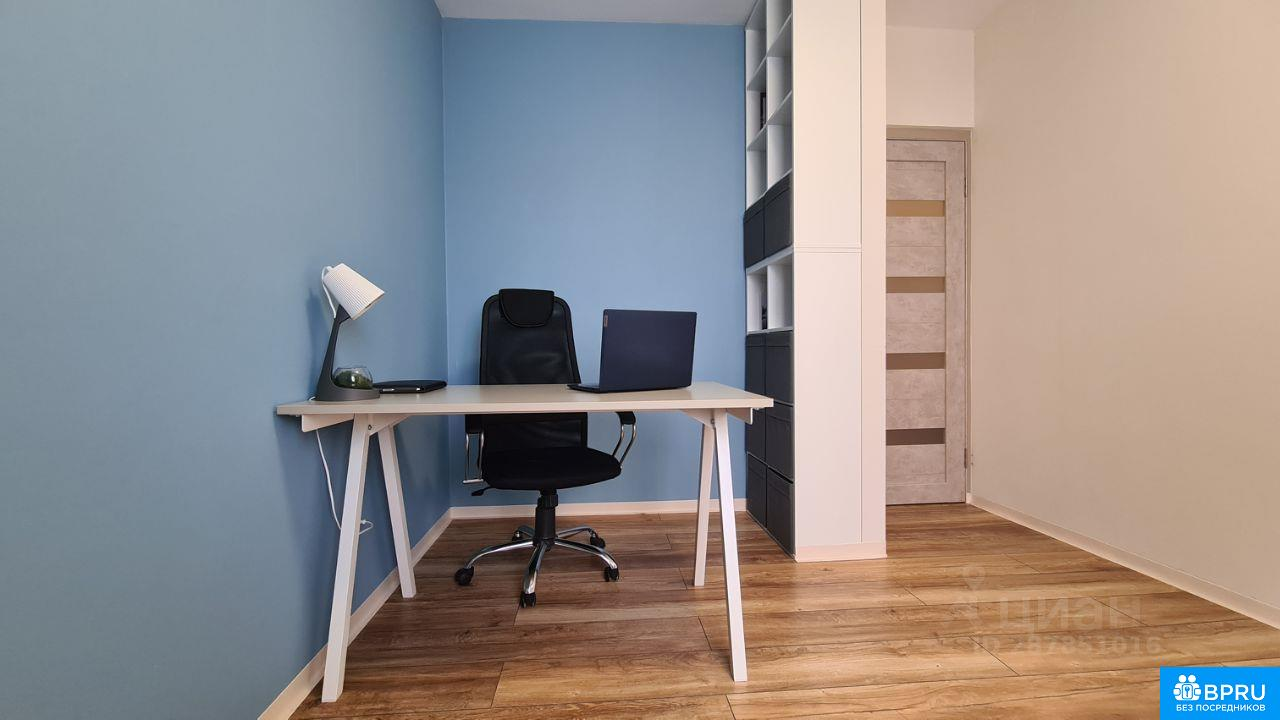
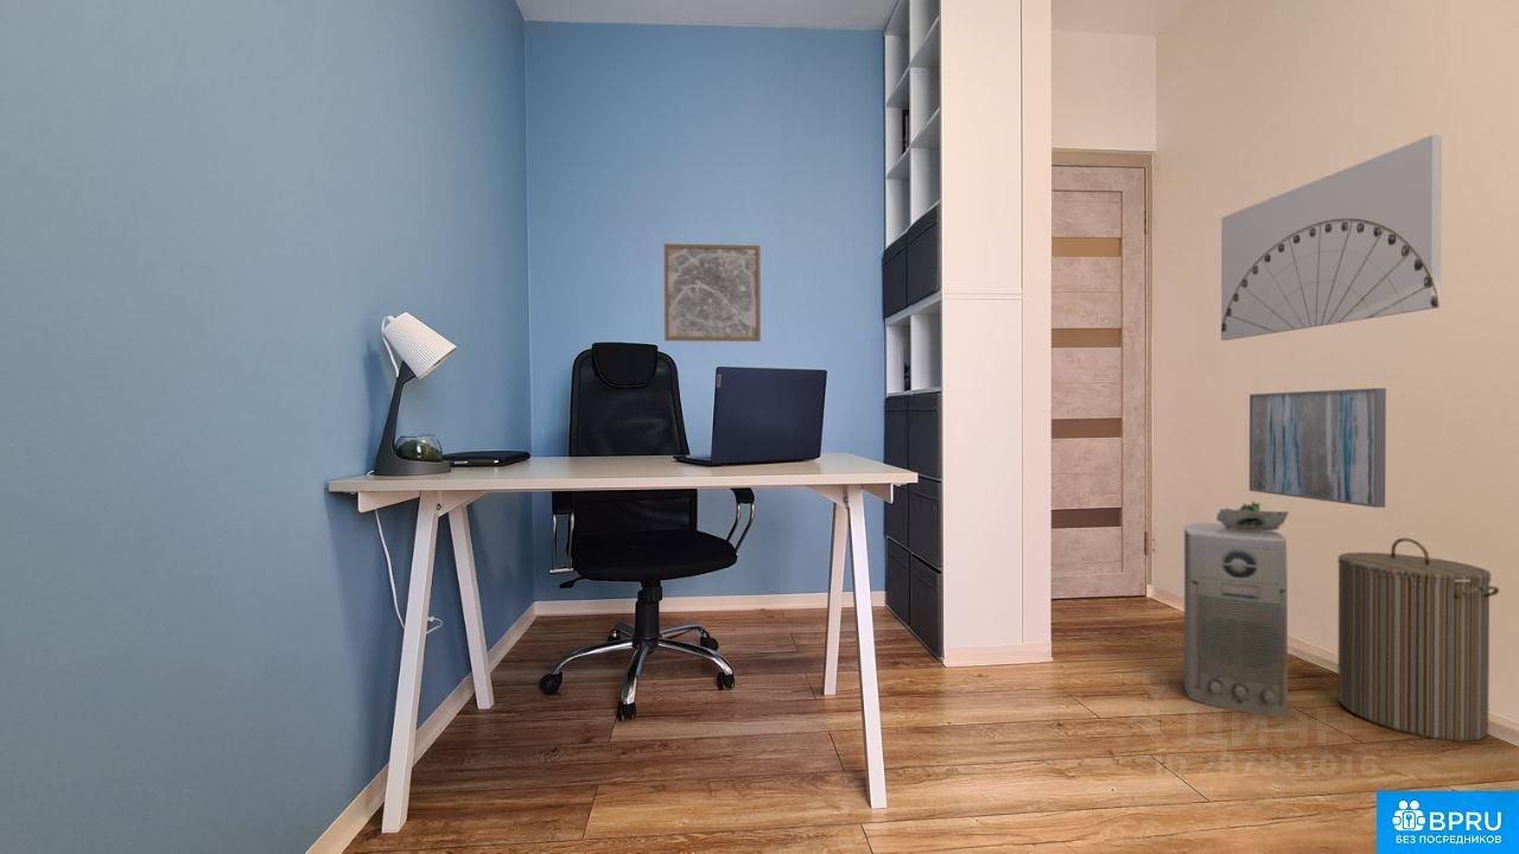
+ succulent plant (1250, 516)
+ wall art (1313, 255)
+ wall art (1310, 445)
+ laundry hamper (1409, 627)
+ air purifier (1231, 611)
+ wall art (712, 293)
